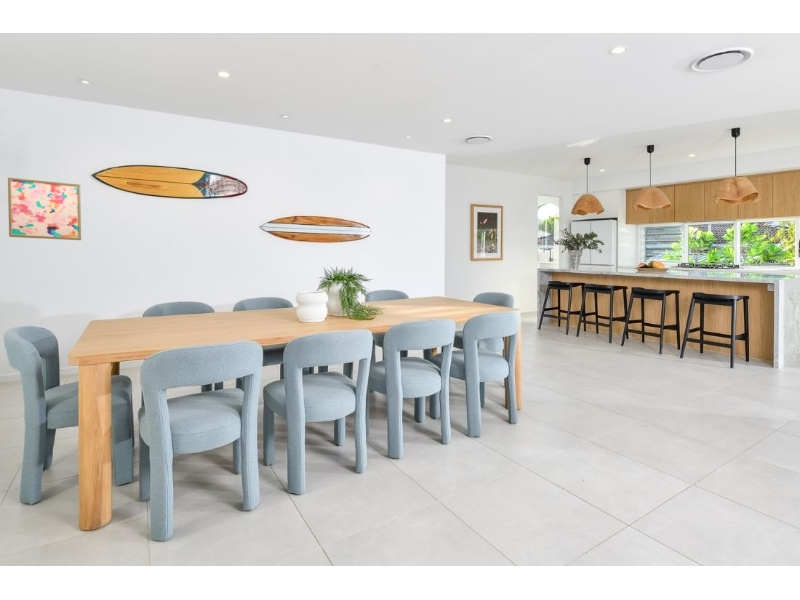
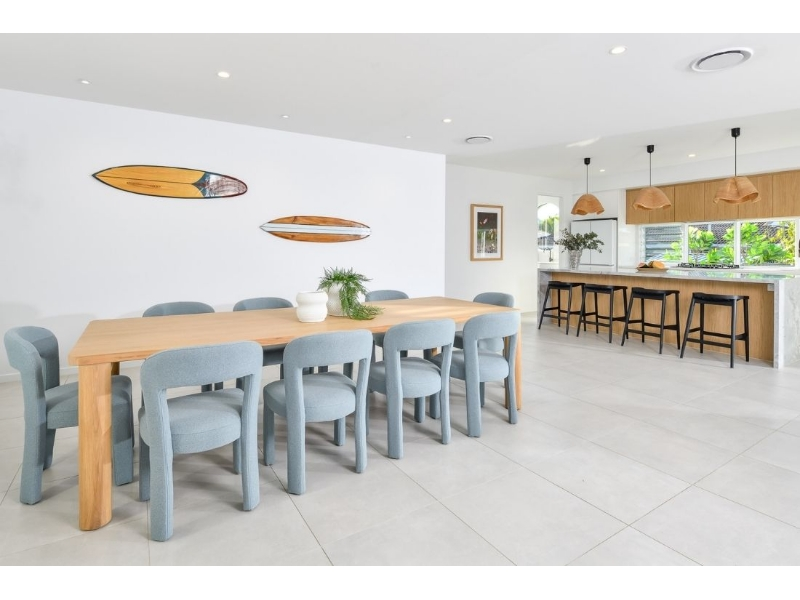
- wall art (45, 209)
